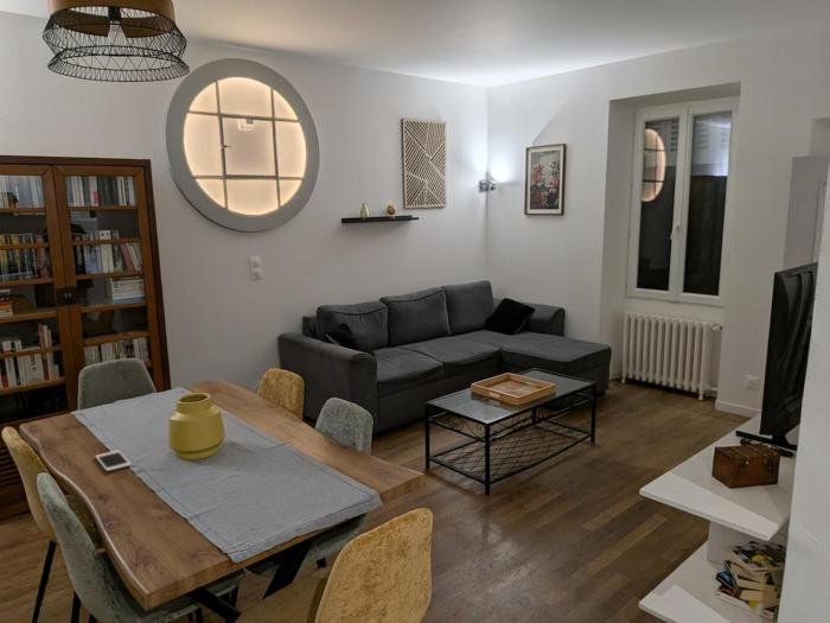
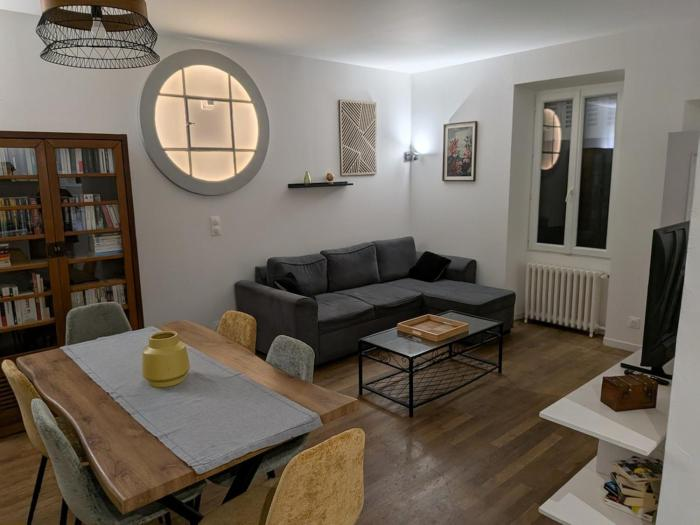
- cell phone (113, 459)
